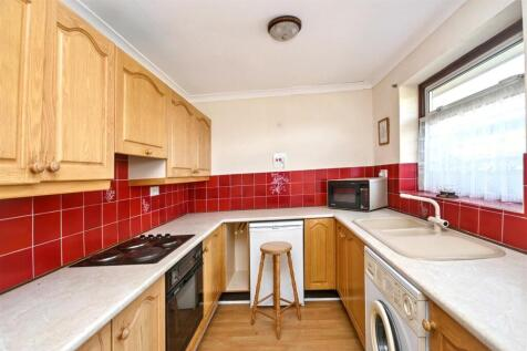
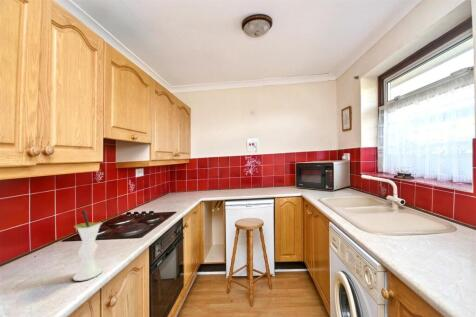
+ vase (88, 242)
